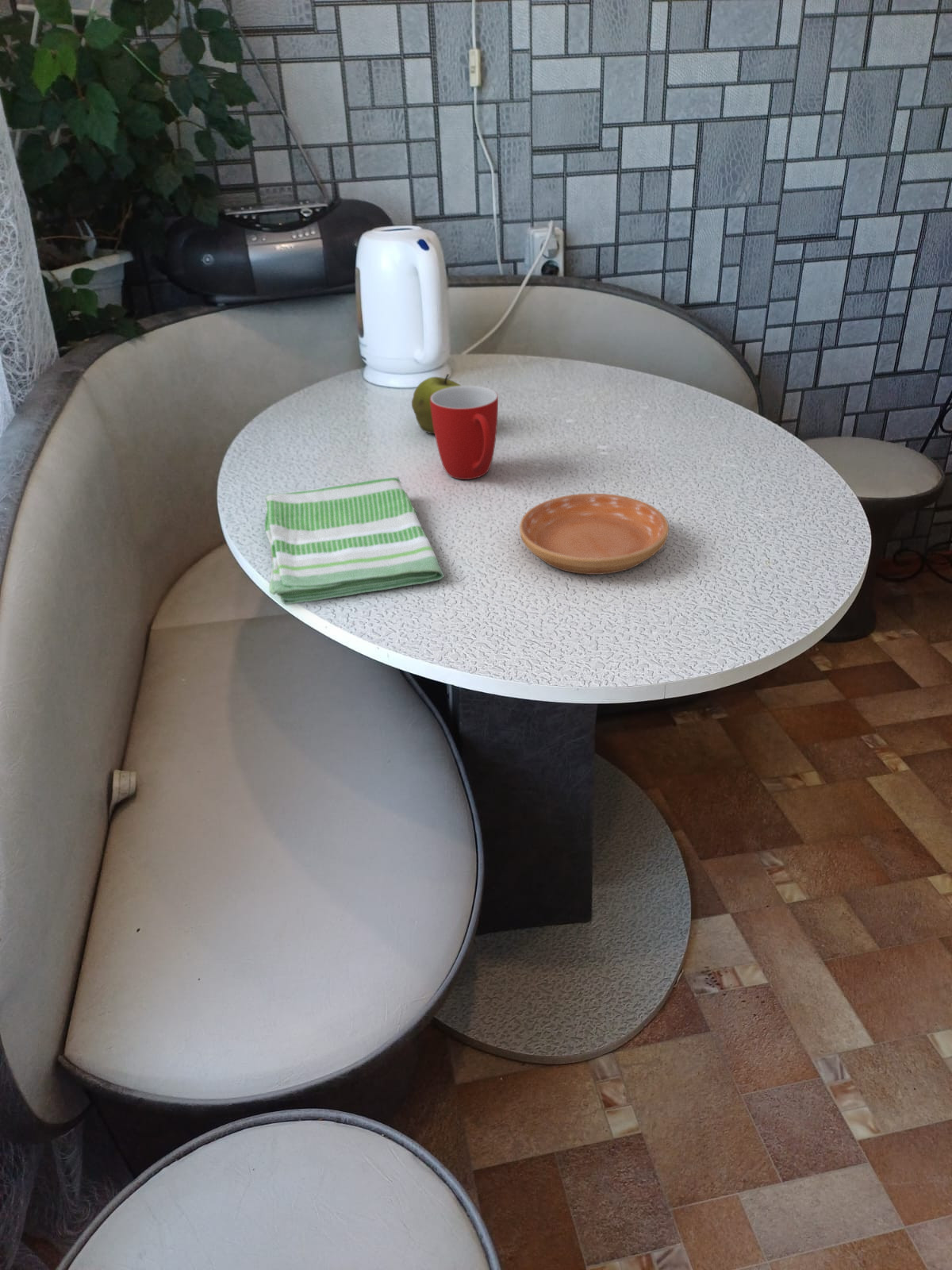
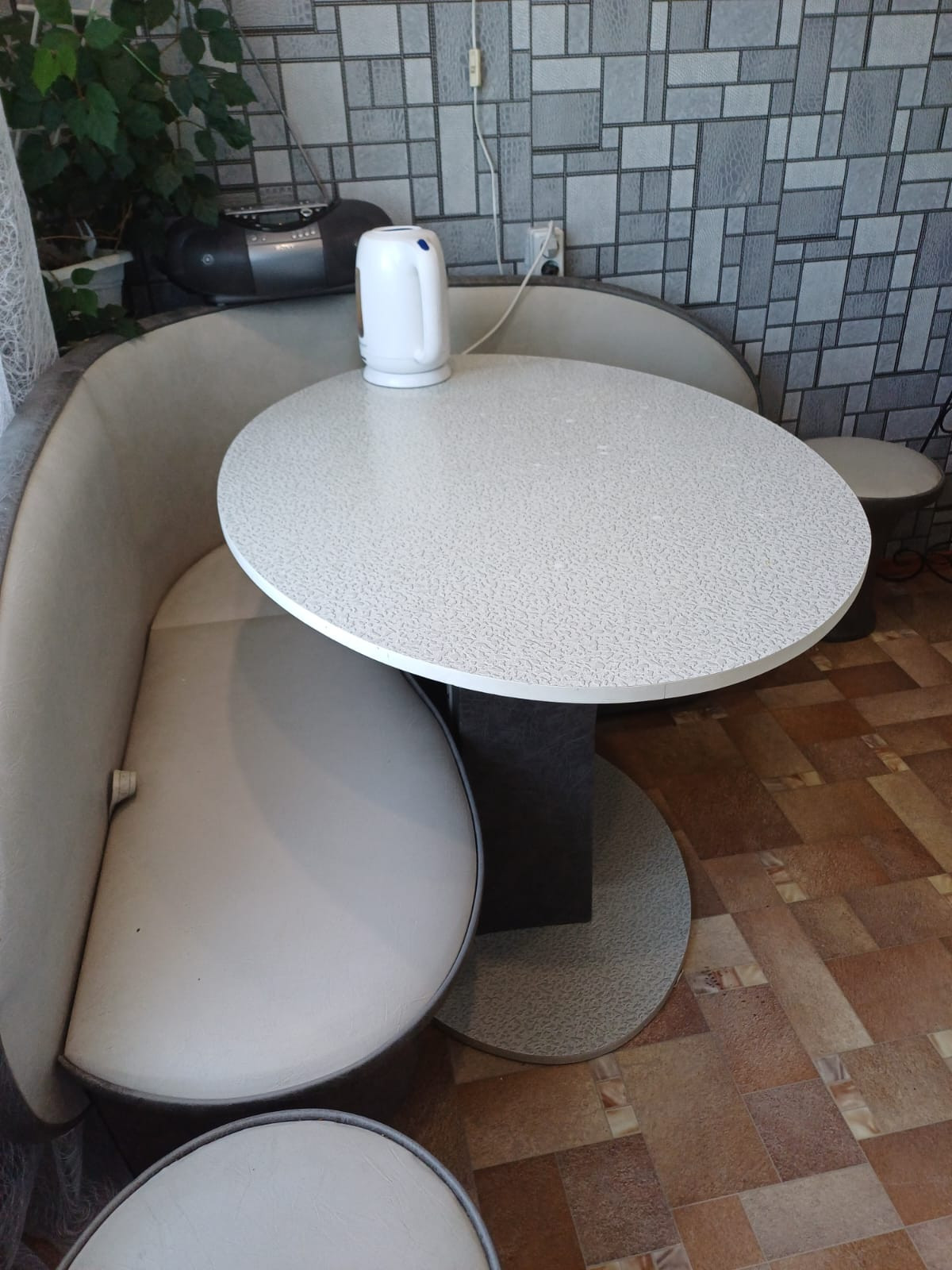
- saucer (593, 535)
- apple (430, 402)
- mug (470, 439)
- dish towel (344, 534)
